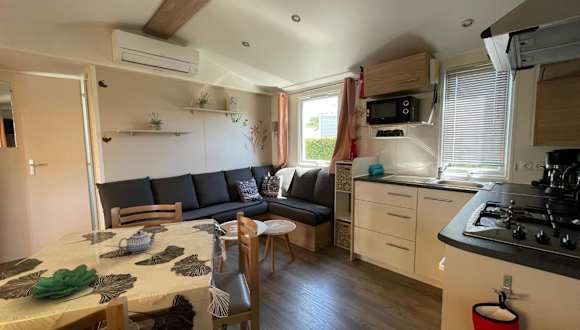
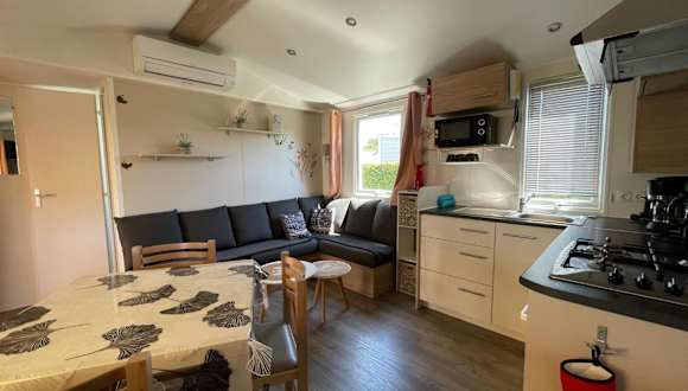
- teapot (138, 240)
- succulent plant (65, 280)
